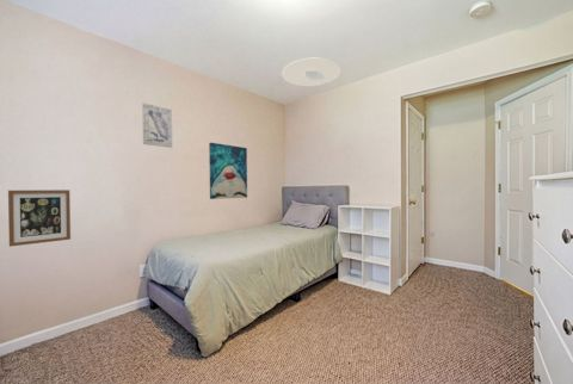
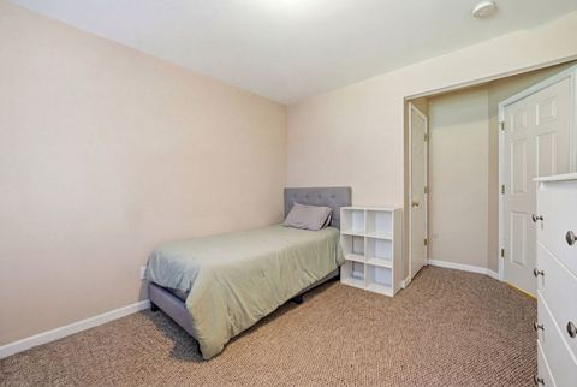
- wall art (41, 216)
- ceiling light (310, 70)
- wall art (158, 125)
- wall art (229, 172)
